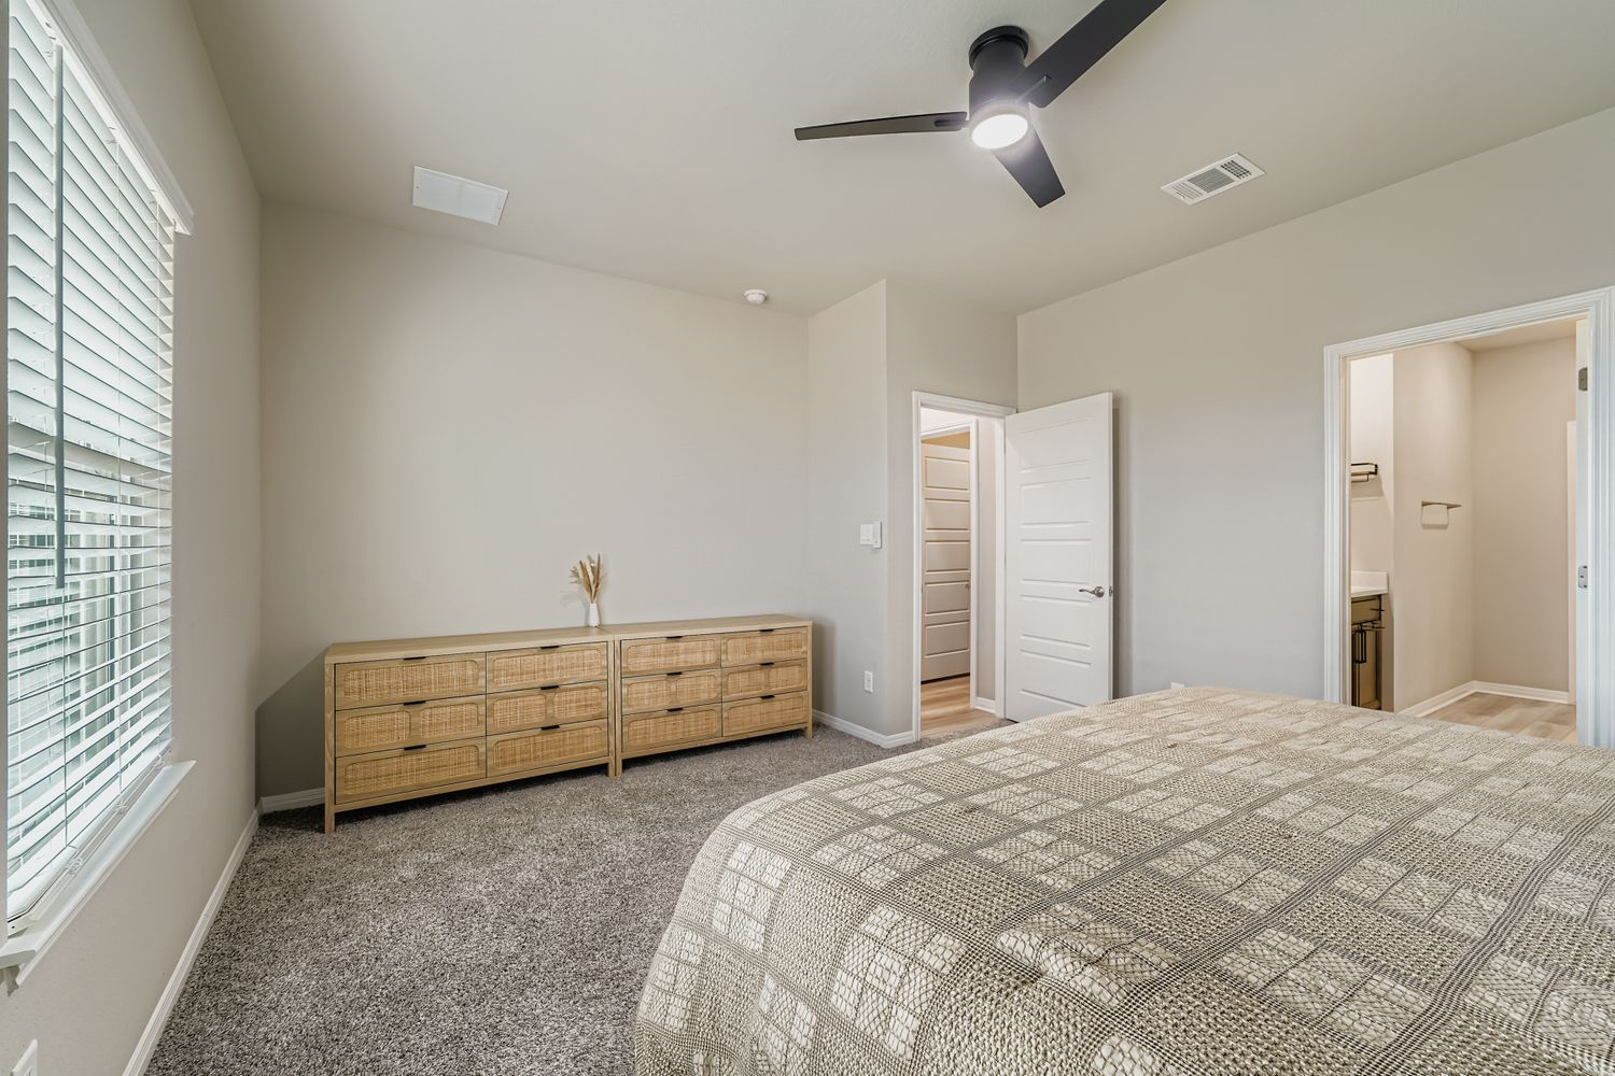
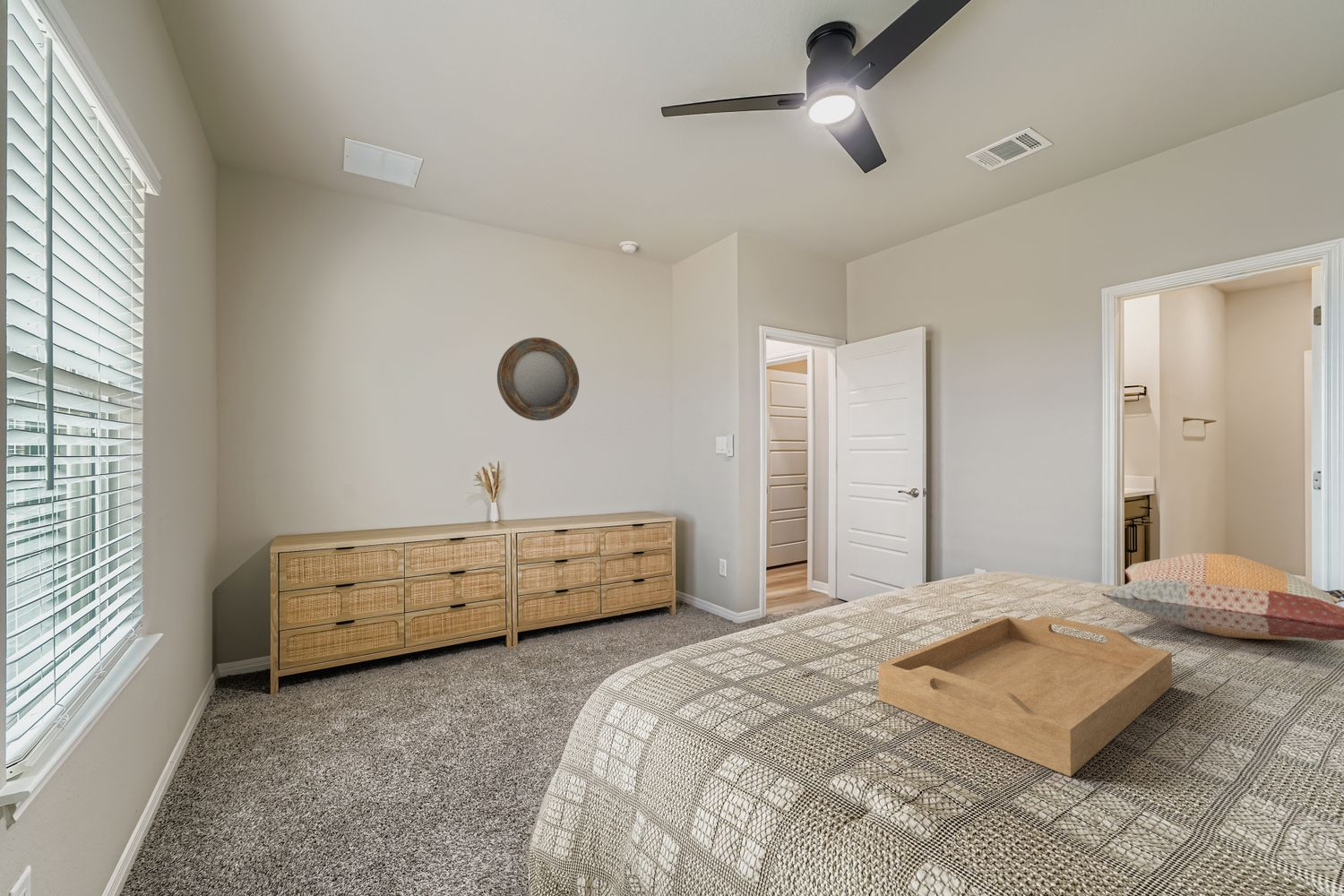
+ home mirror (539, 379)
+ serving tray (1029, 669)
+ decorative pillow (1228, 594)
